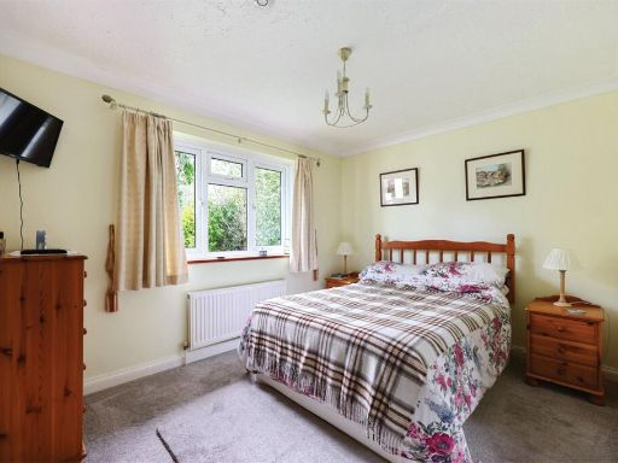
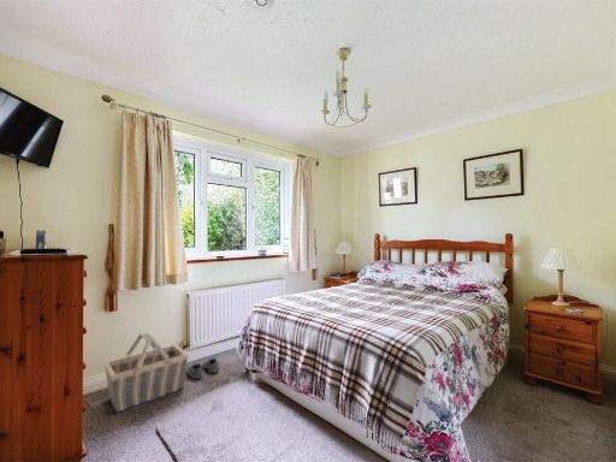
+ basket (147, 366)
+ shoe (202, 365)
